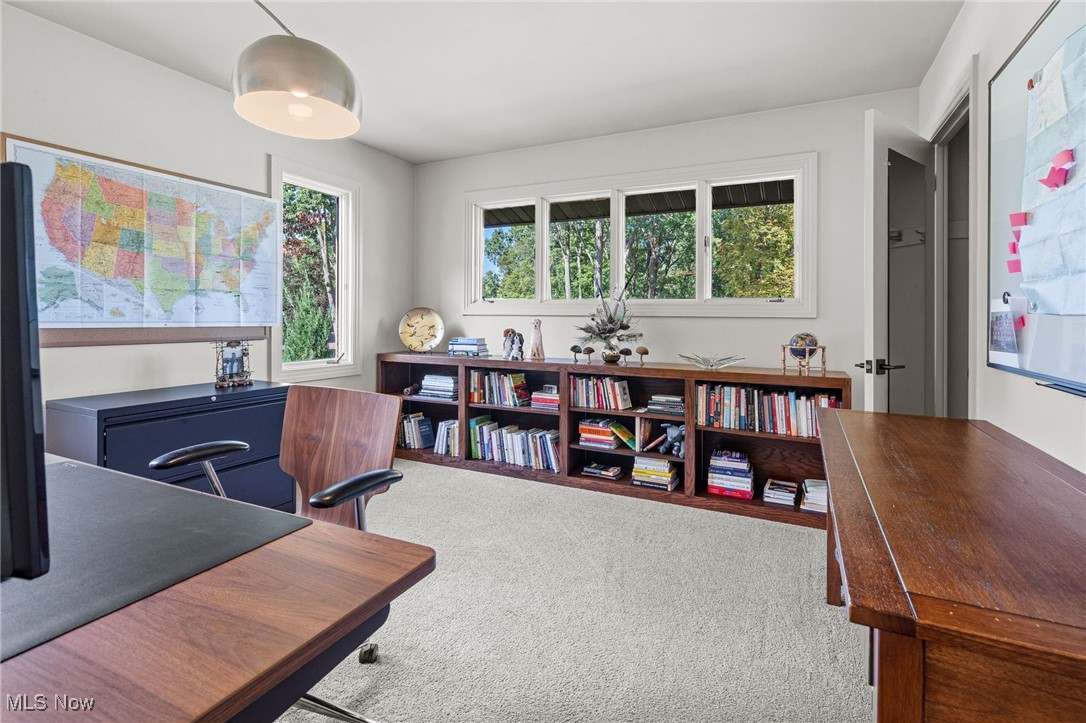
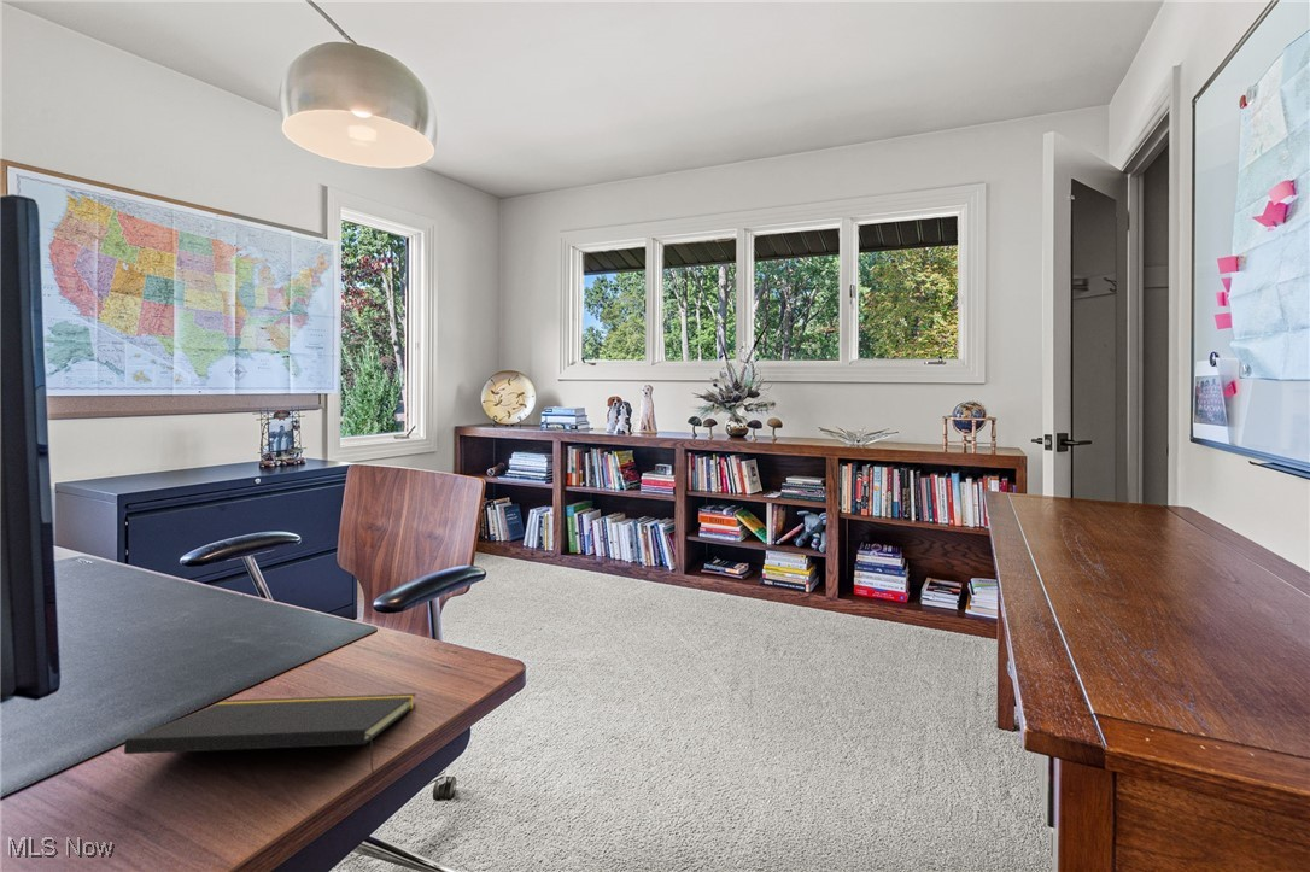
+ notepad (288, 720)
